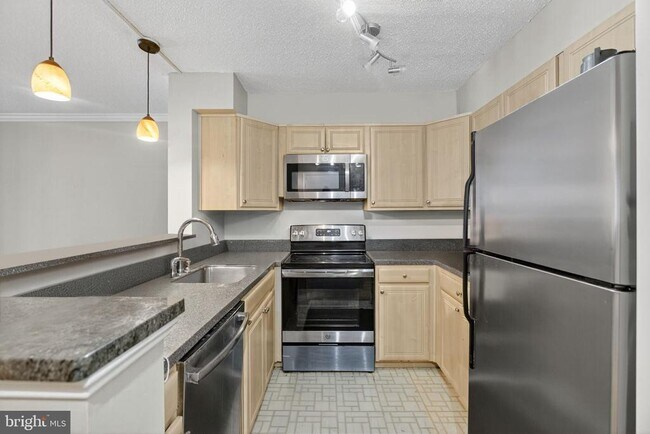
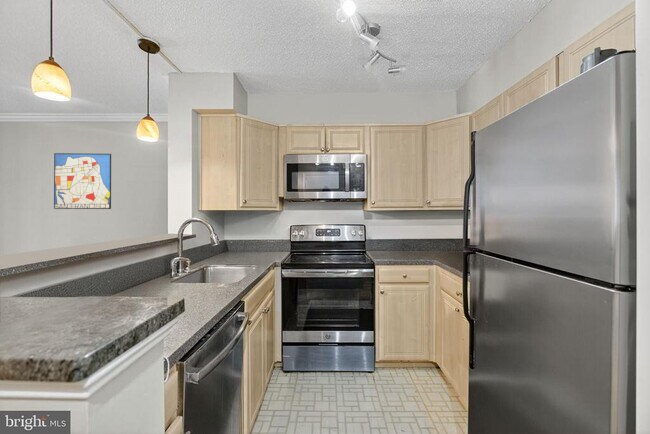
+ wall art (82, 181)
